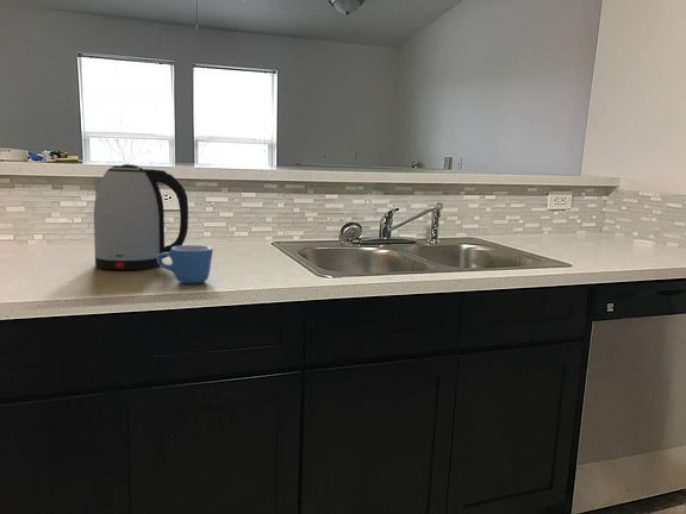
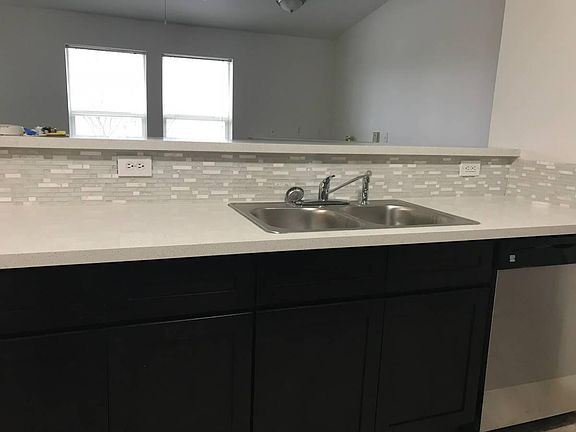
- kettle (141, 214)
- mug (185, 264)
